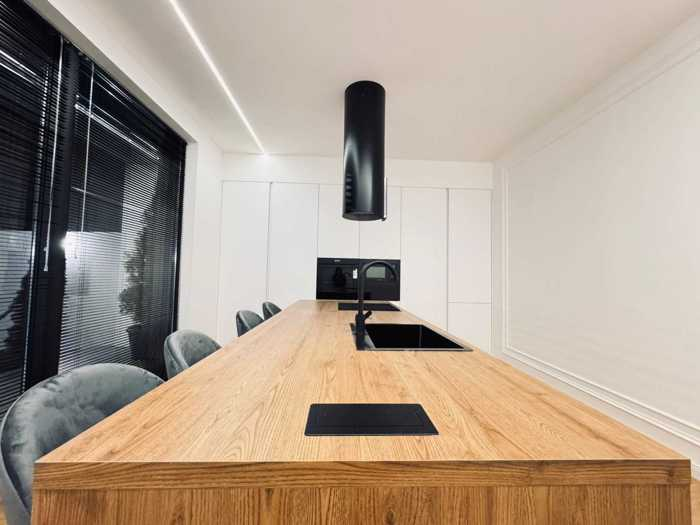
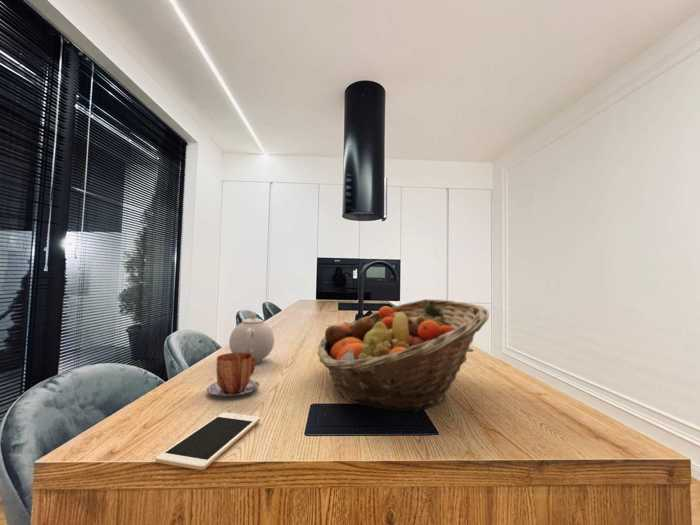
+ fruit basket (396, 342)
+ mug (235, 373)
+ teapot (252, 336)
+ cell phone (214, 436)
